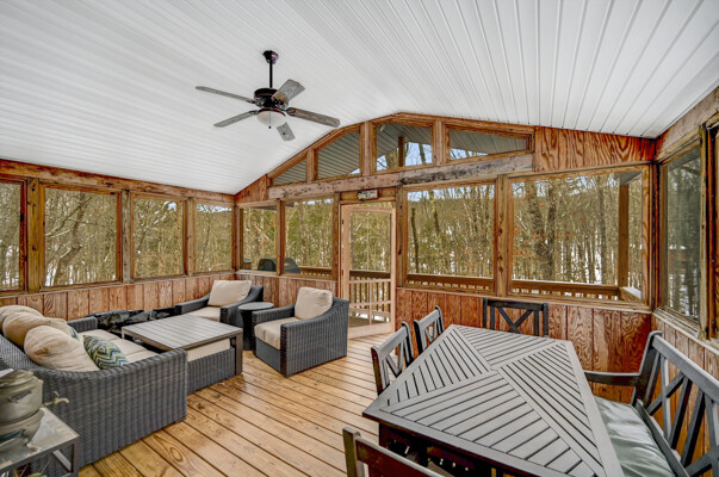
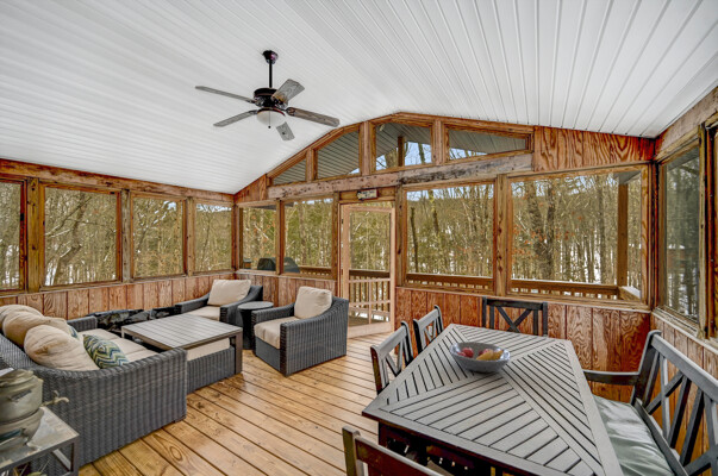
+ fruit bowl (479, 356)
